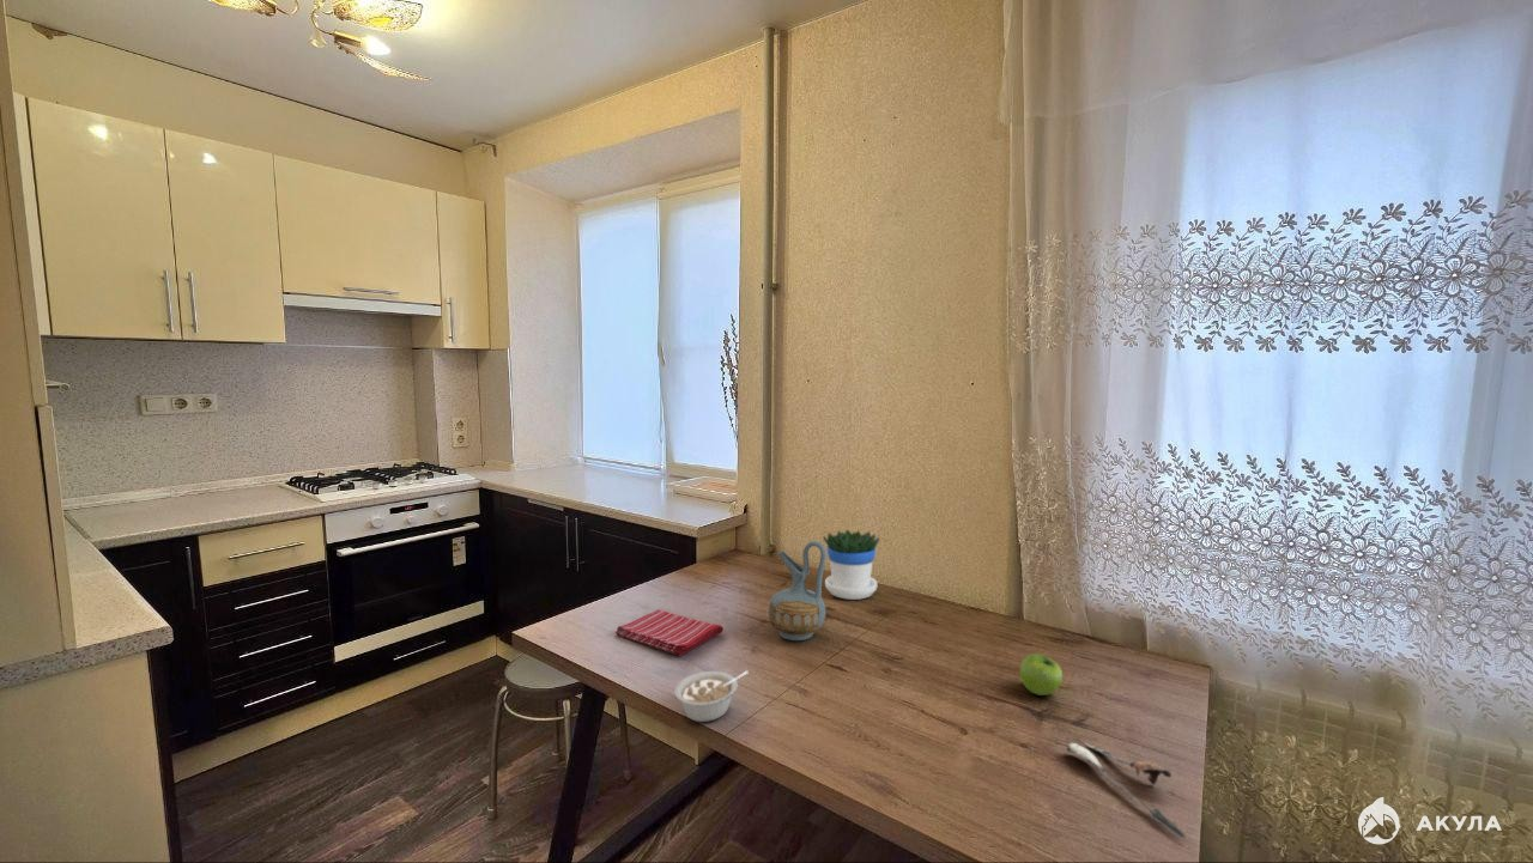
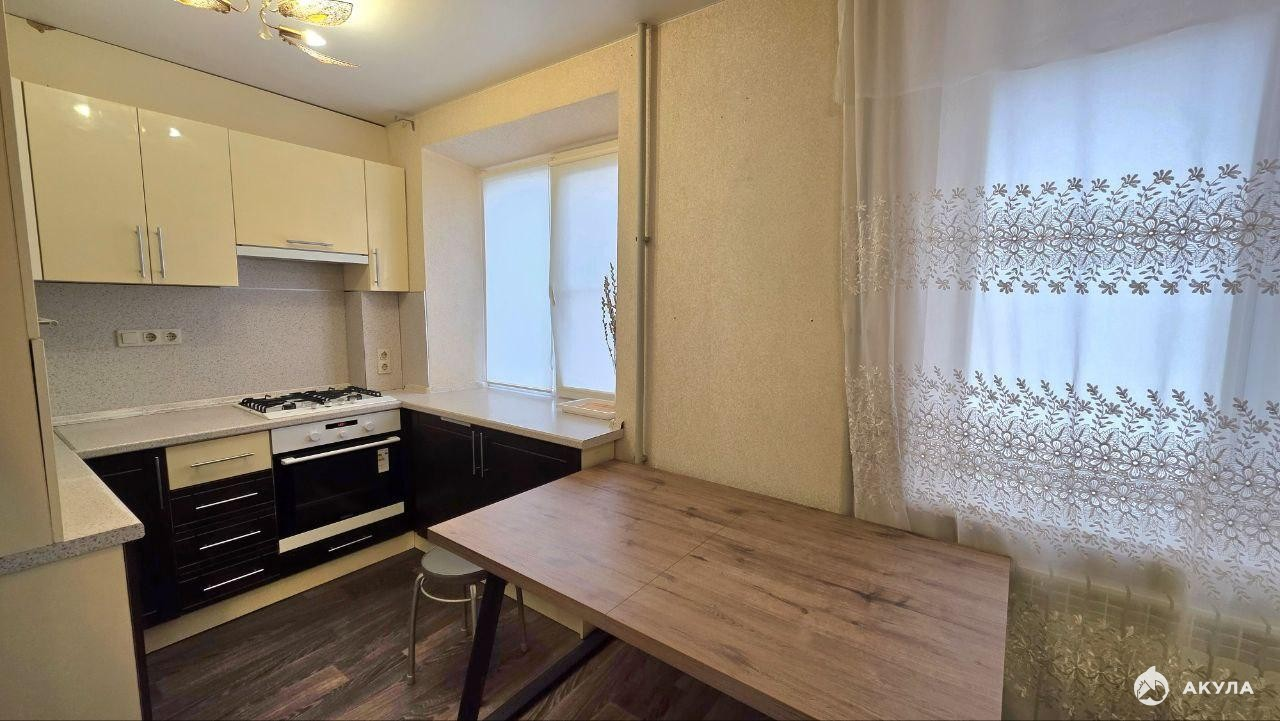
- flowerpot (850, 564)
- fruit (1040, 674)
- legume (708, 694)
- spoon (1127, 764)
- dish towel (669, 628)
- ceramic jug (796, 587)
